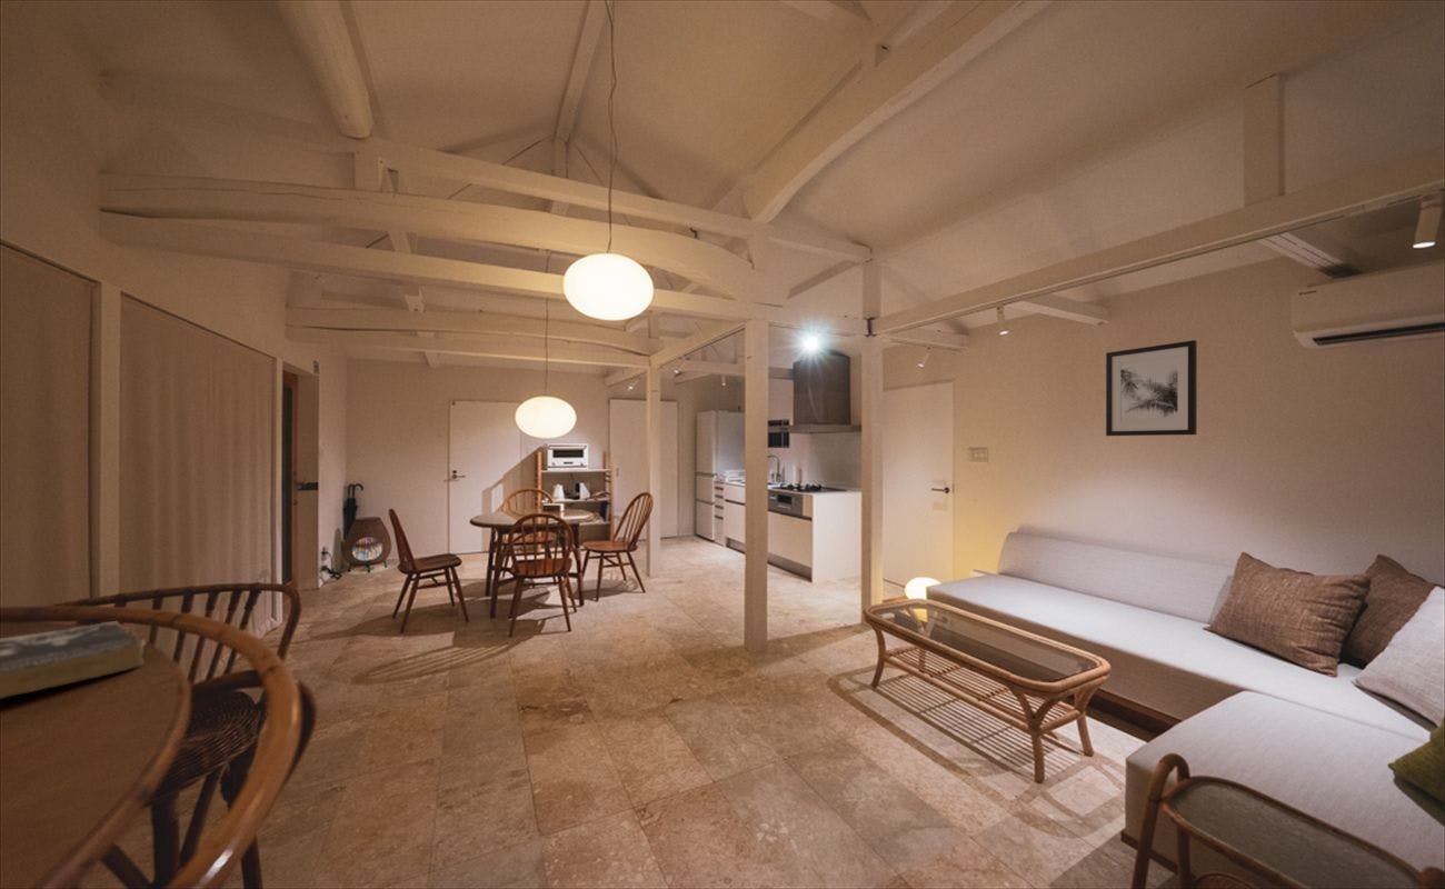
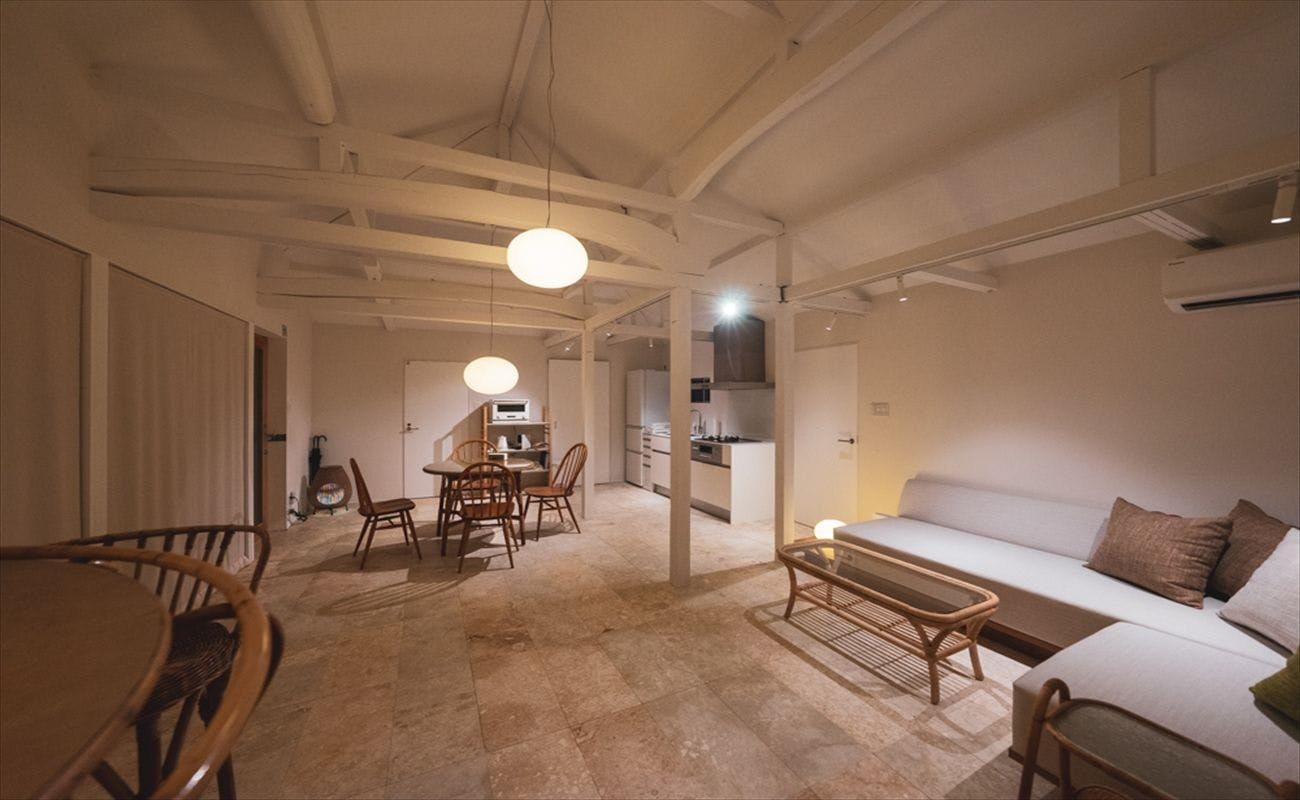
- book (57, 655)
- wall art (1148, 391)
